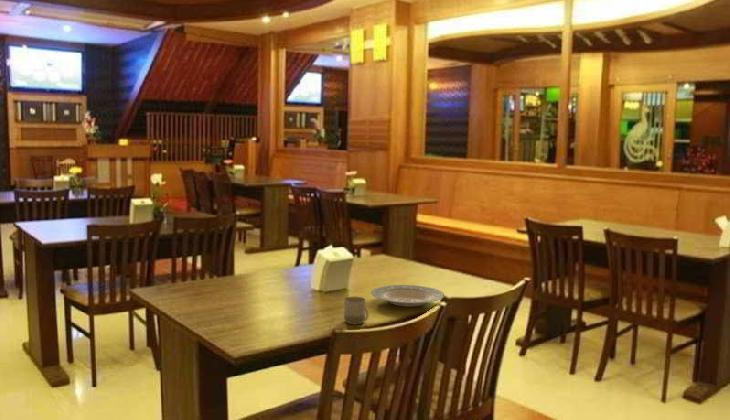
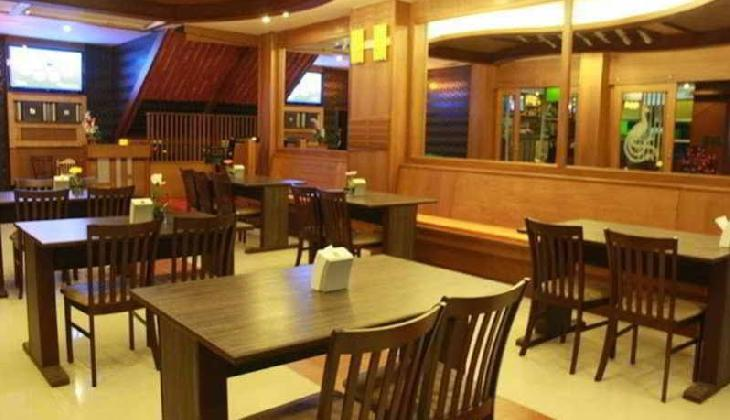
- plate (407, 297)
- cup (357, 311)
